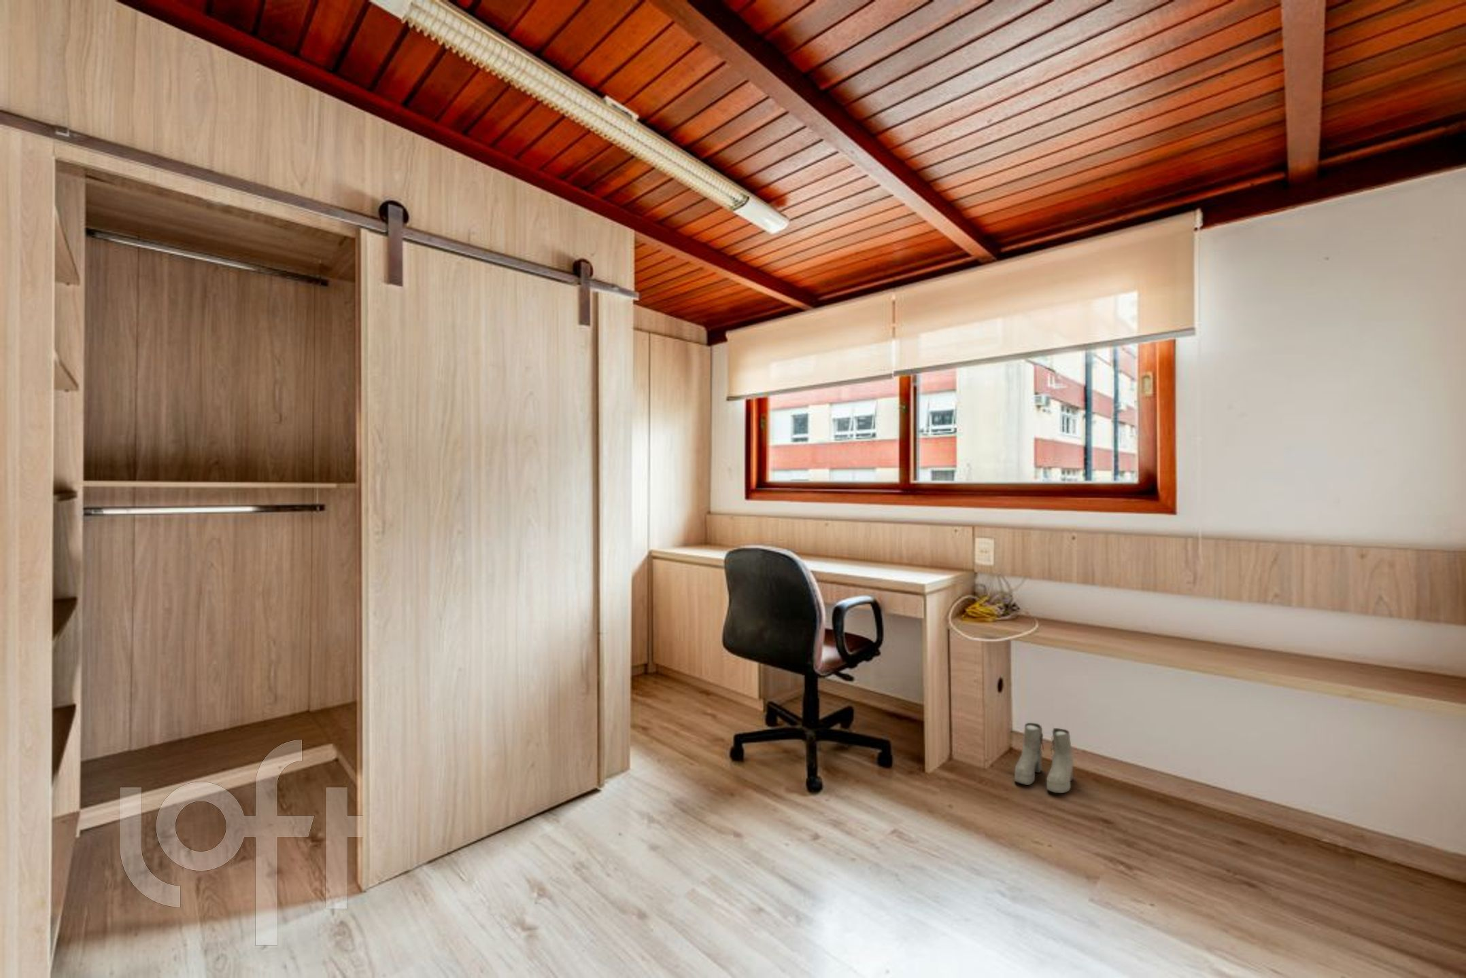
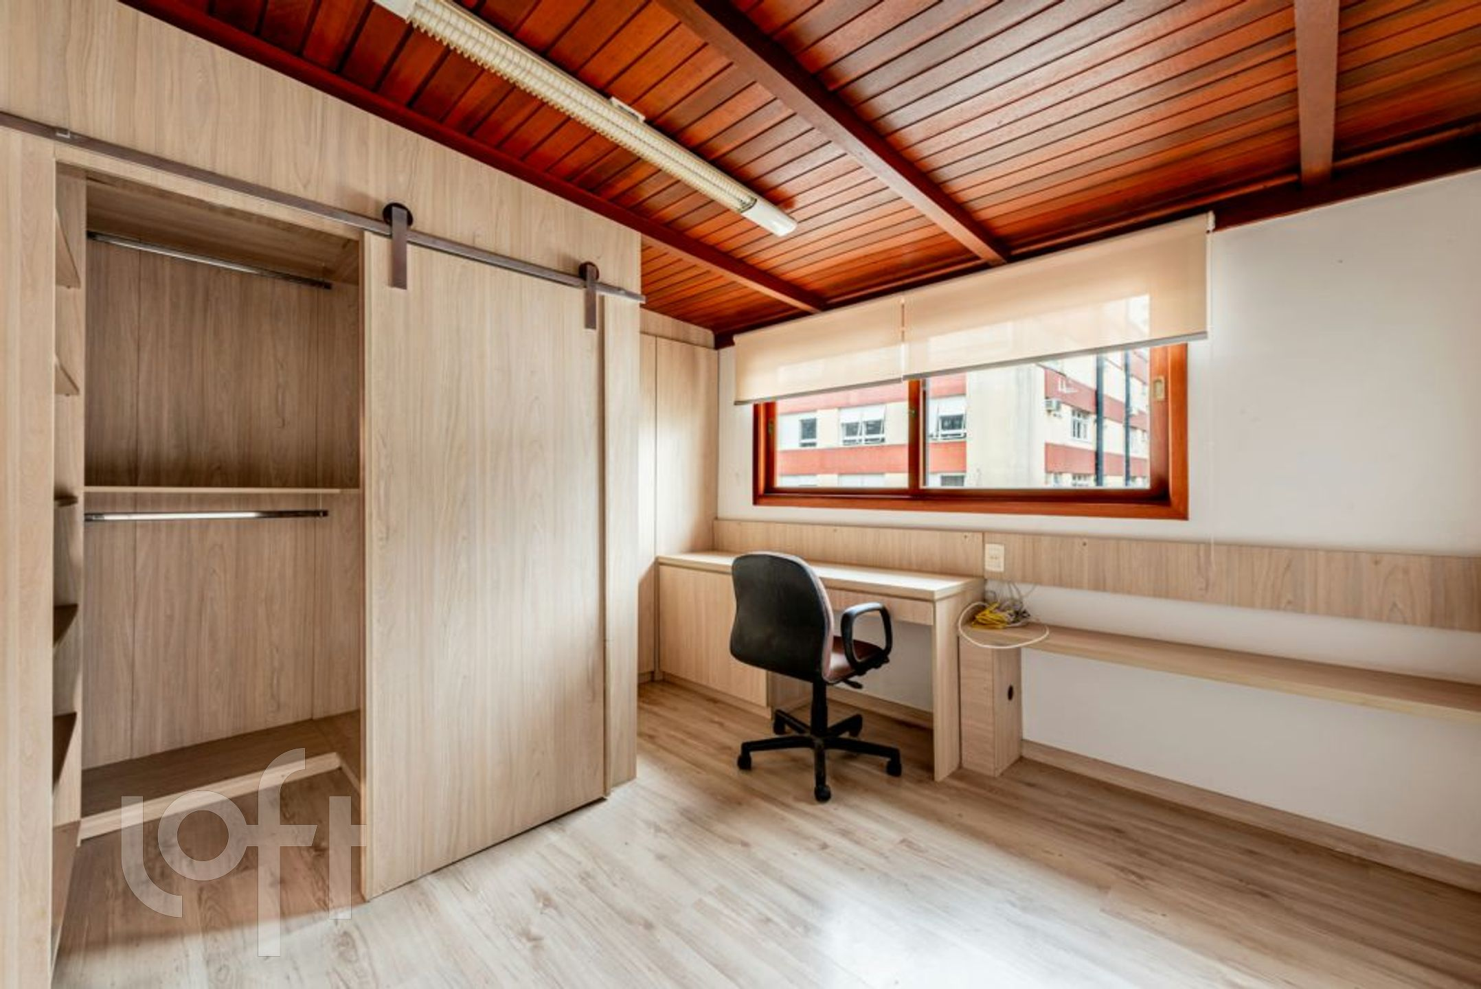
- boots (1042, 754)
